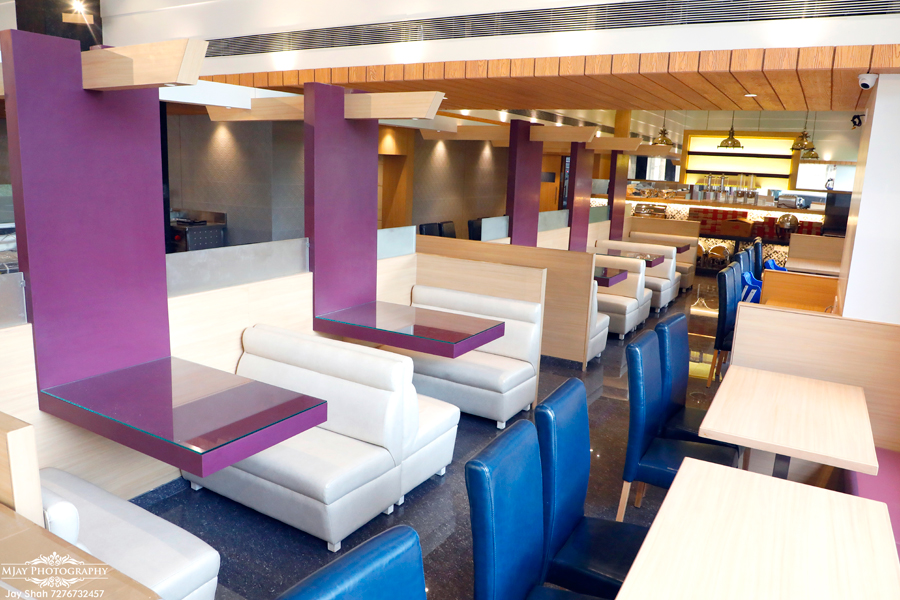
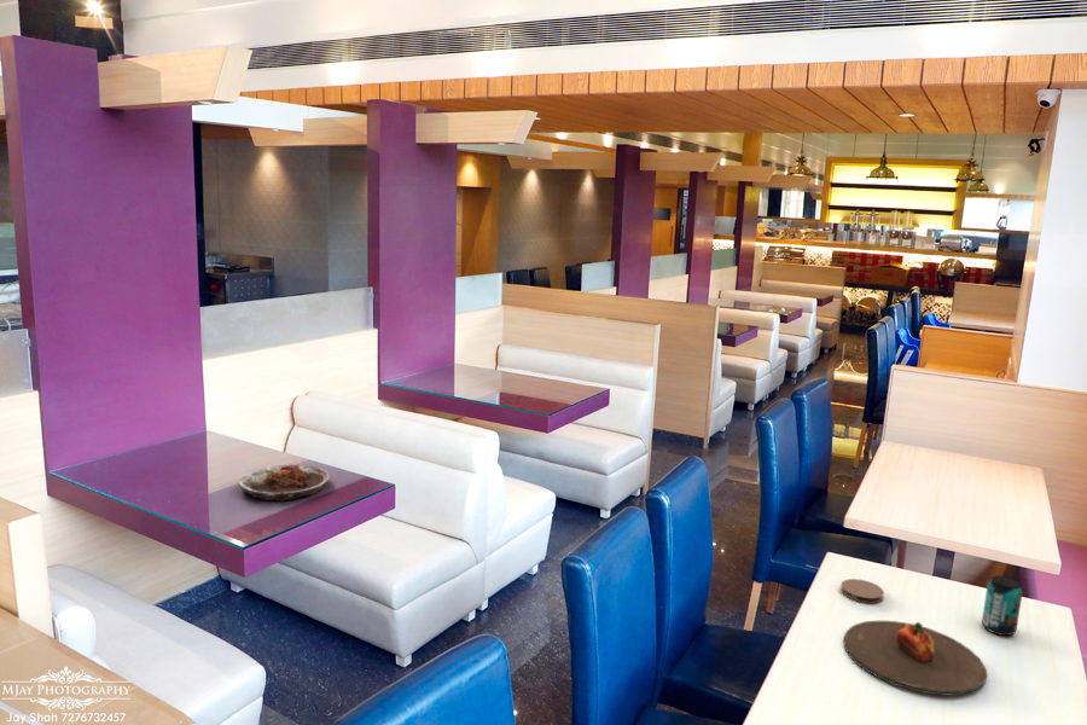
+ beverage can (1001, 605)
+ coaster (861, 590)
+ plate (284, 478)
+ plate (914, 639)
